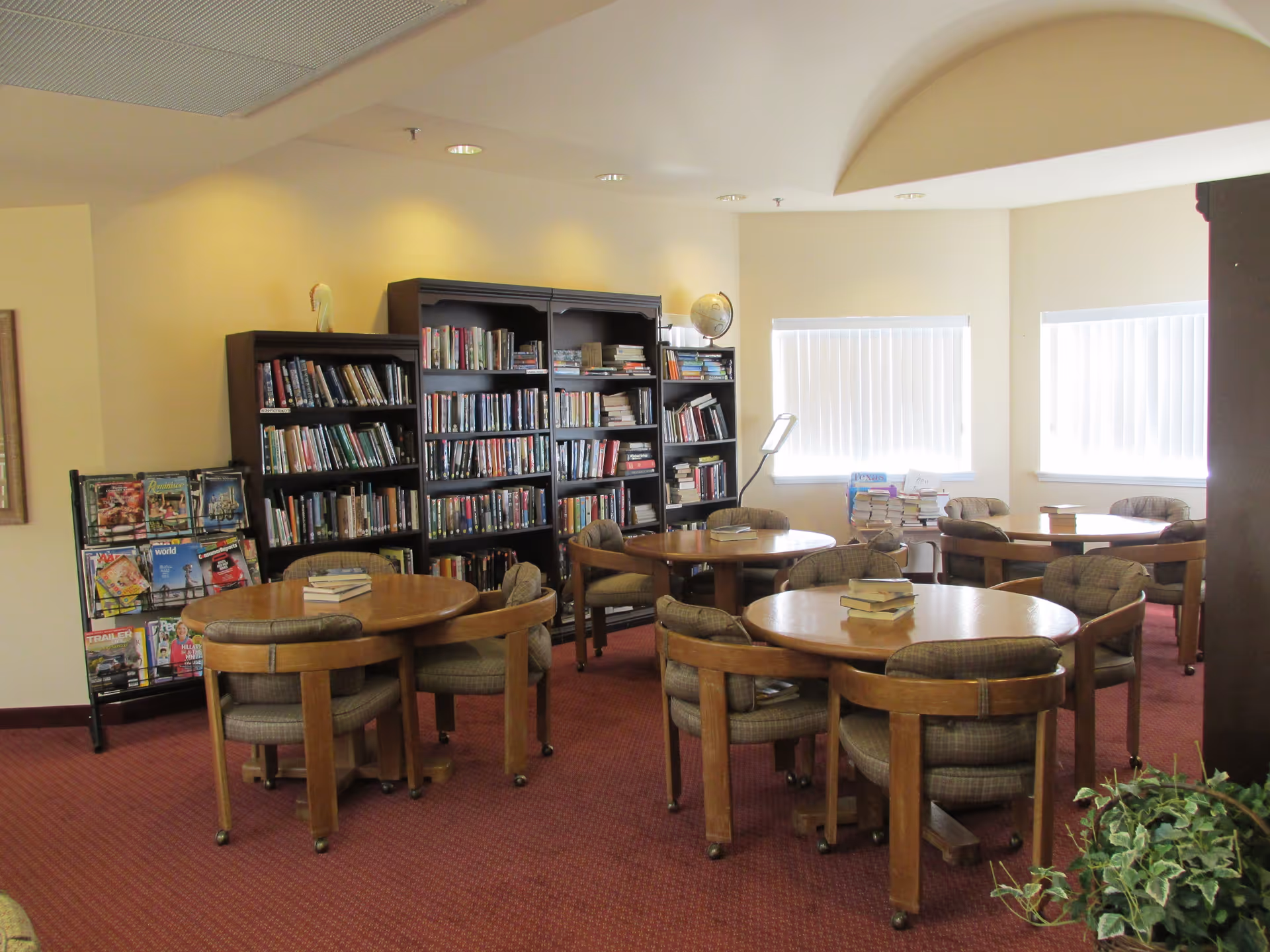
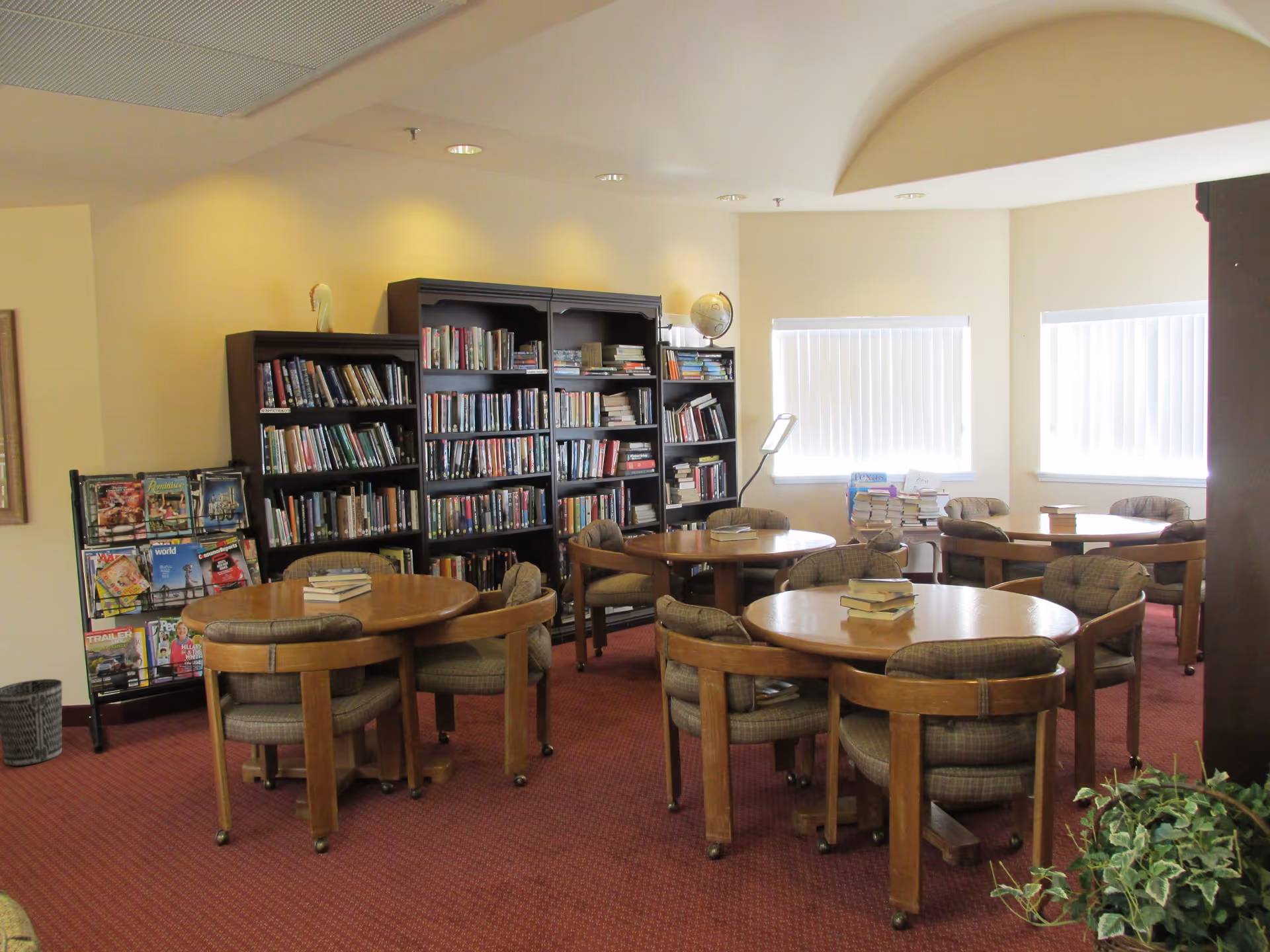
+ wastebasket (31, 722)
